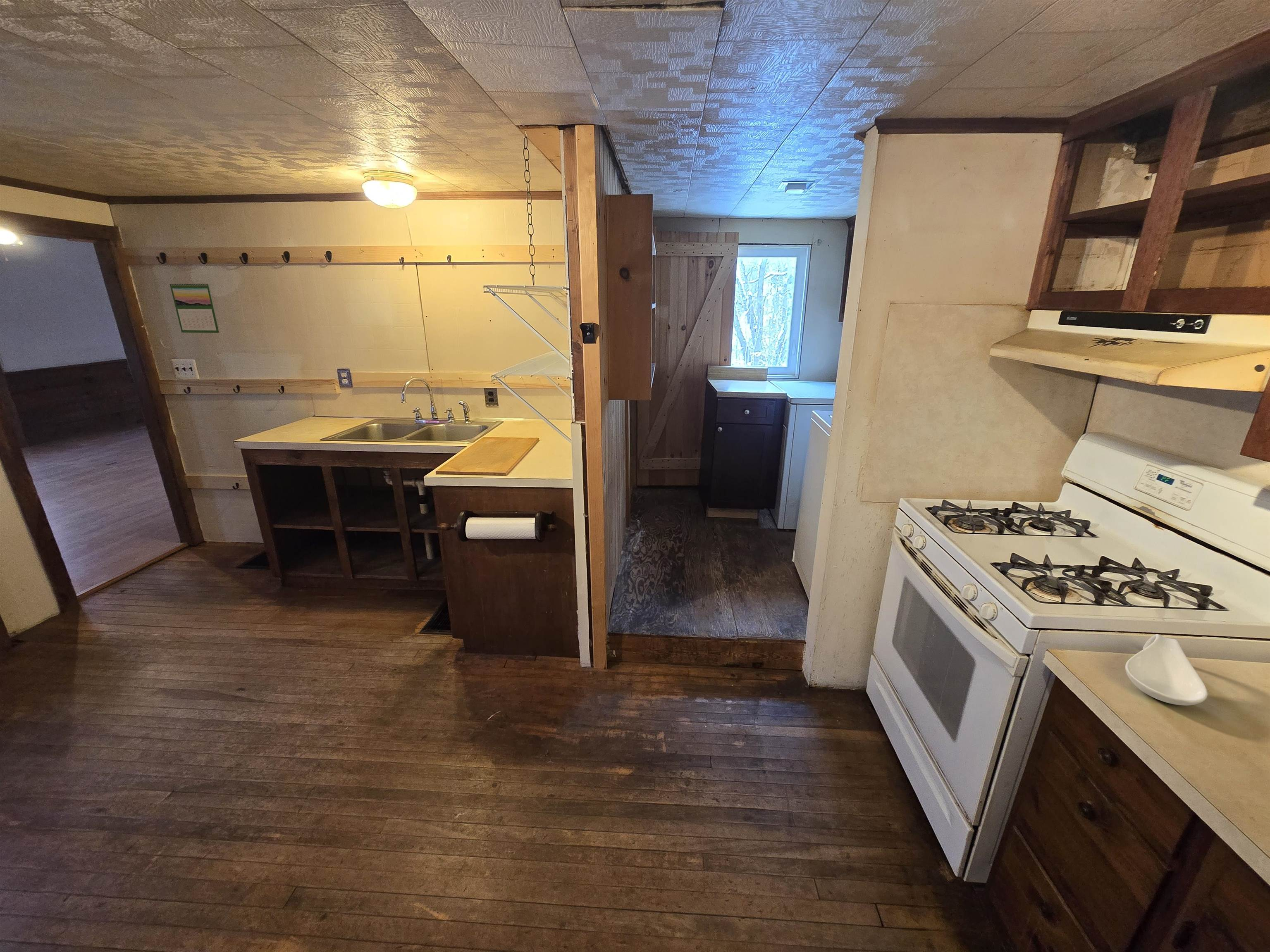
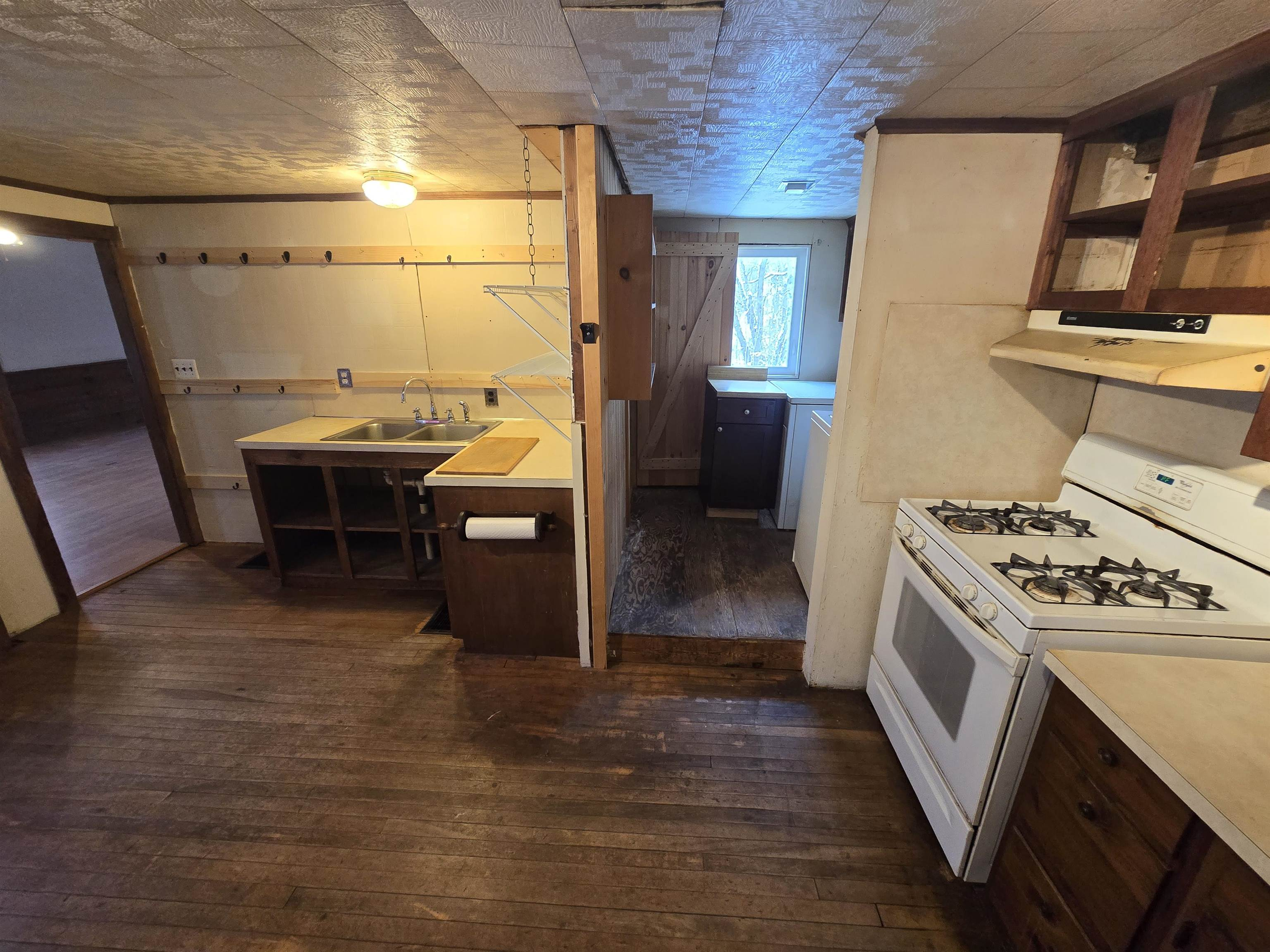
- spoon rest (1163, 665)
- calendar (195, 307)
